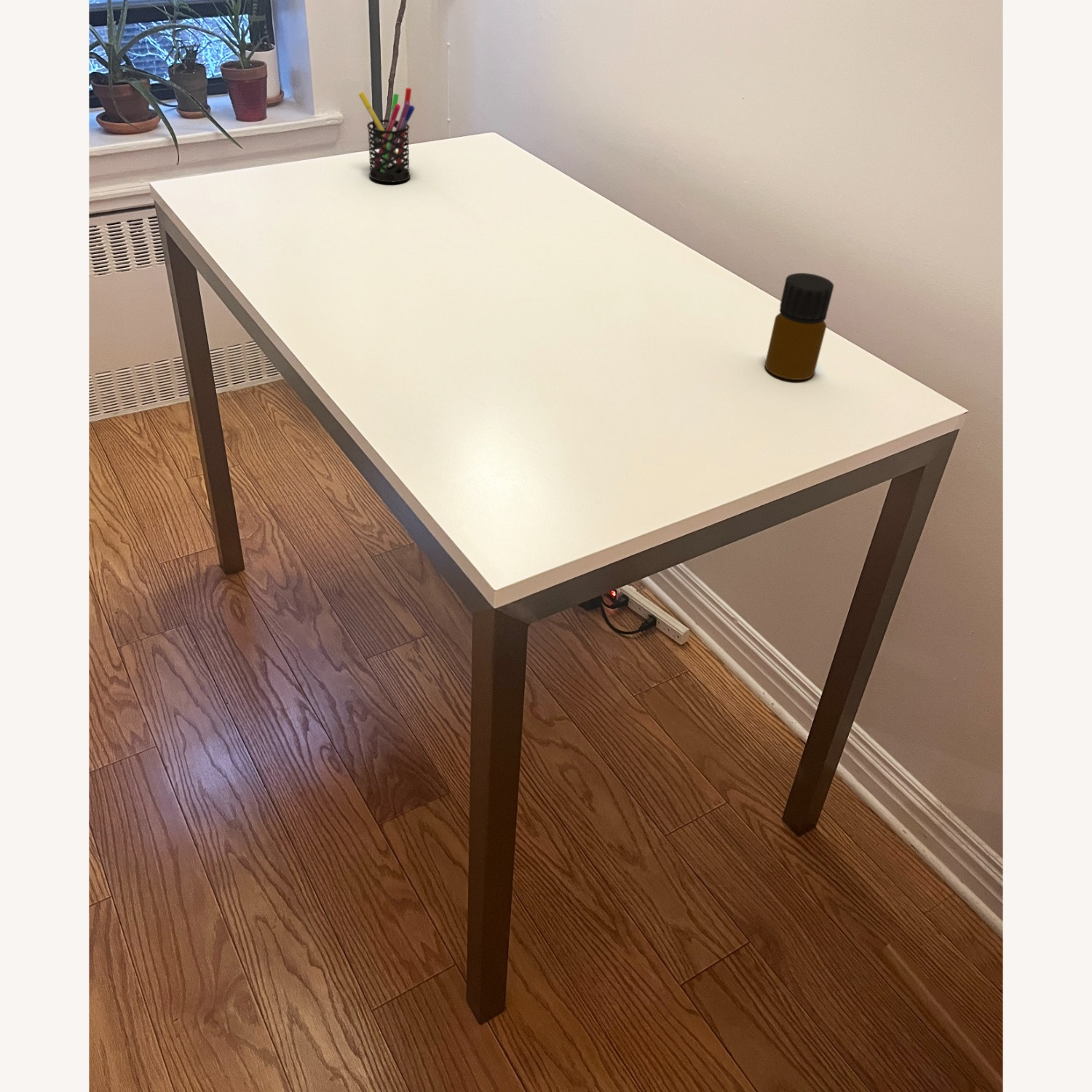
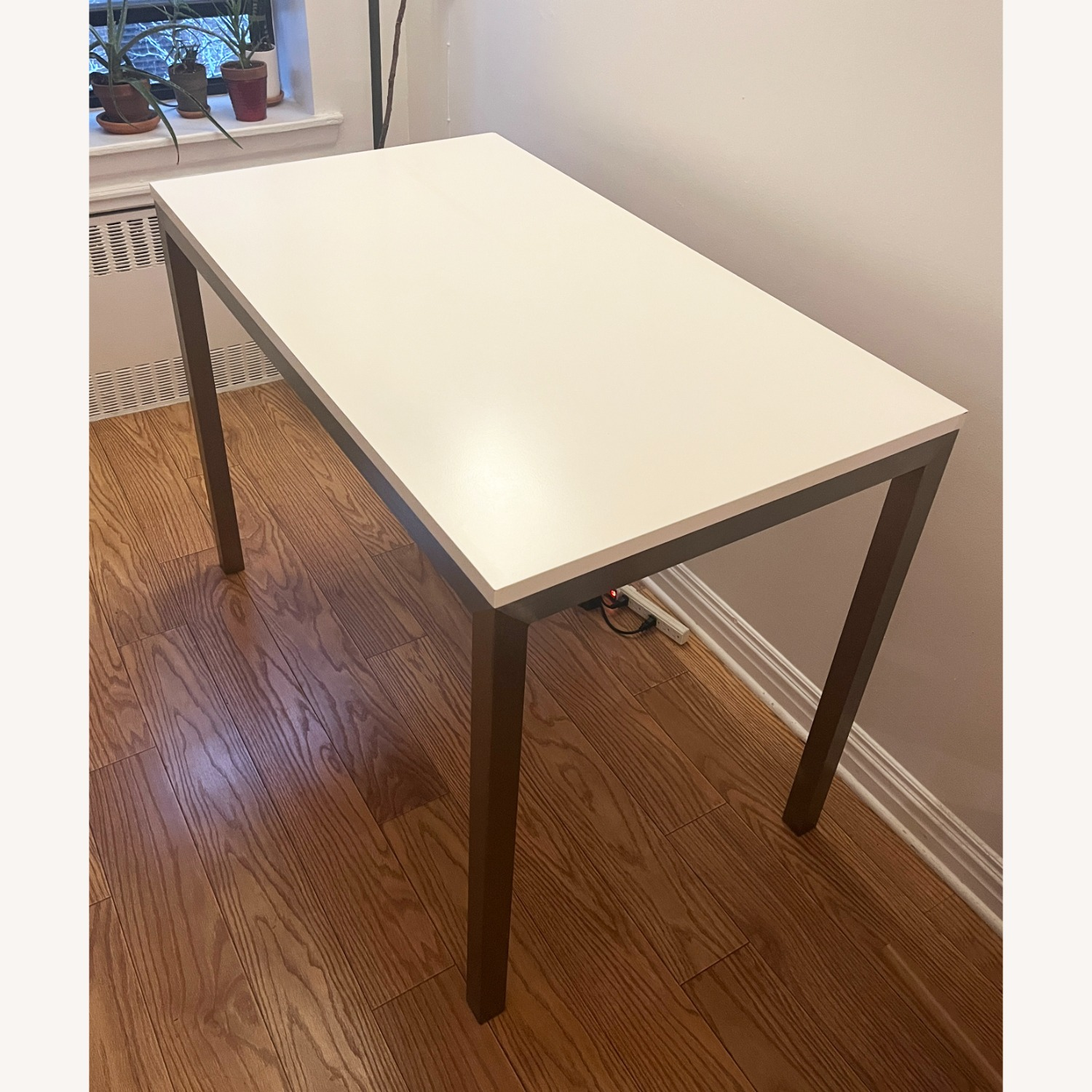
- pen holder (392, 131)
- bottle (799, 326)
